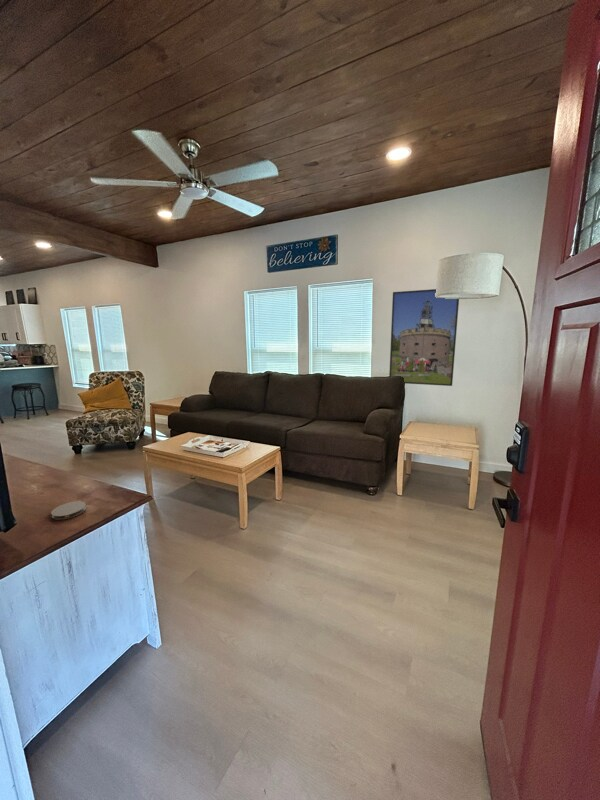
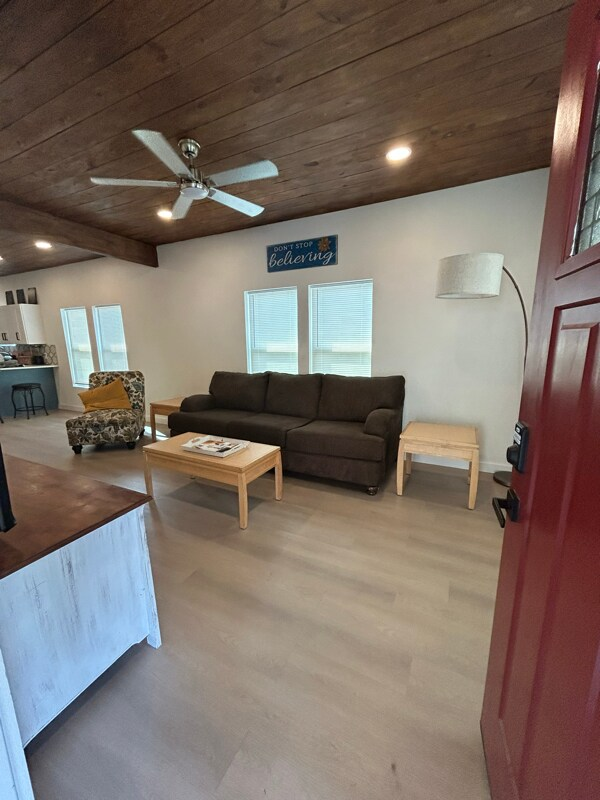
- coaster (69, 510)
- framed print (422, 338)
